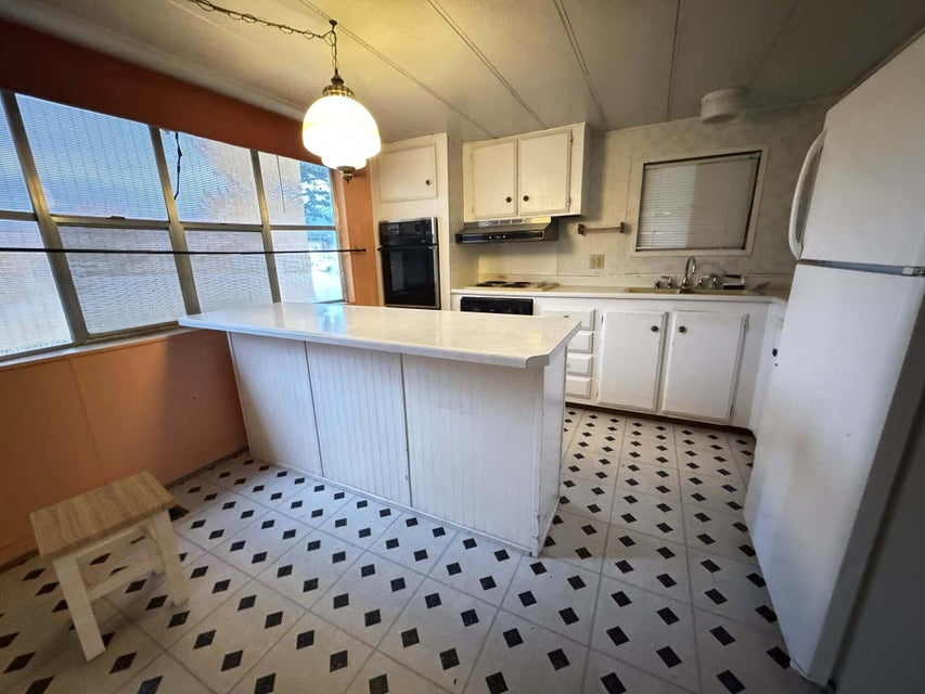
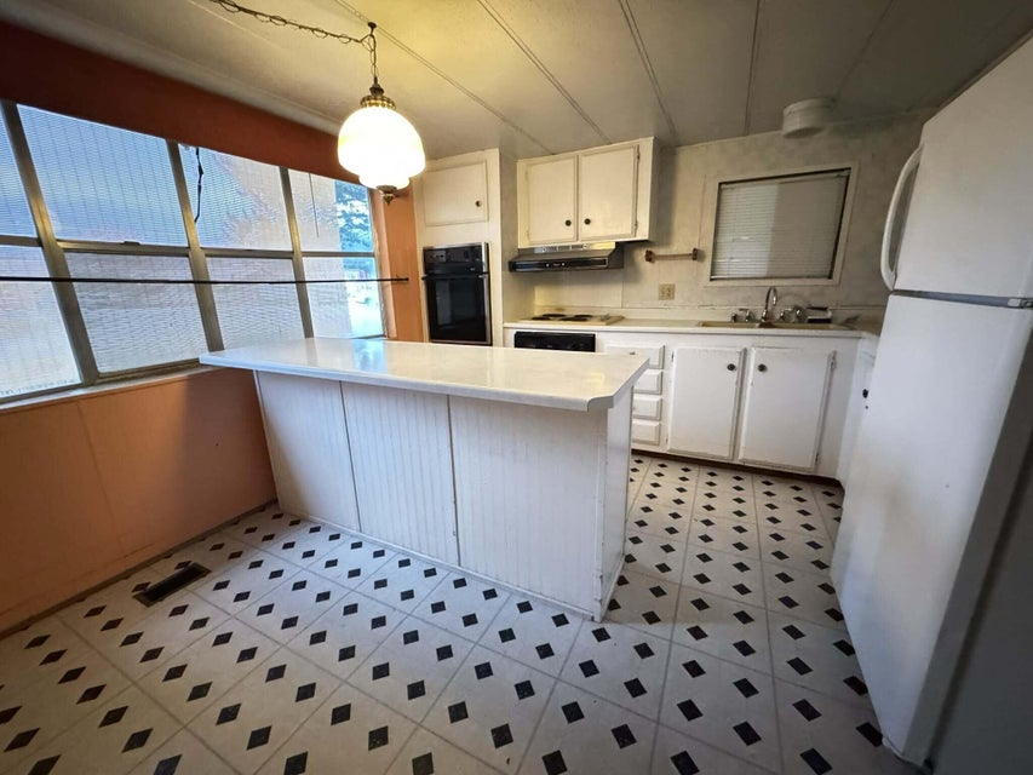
- stool (114, 549)
